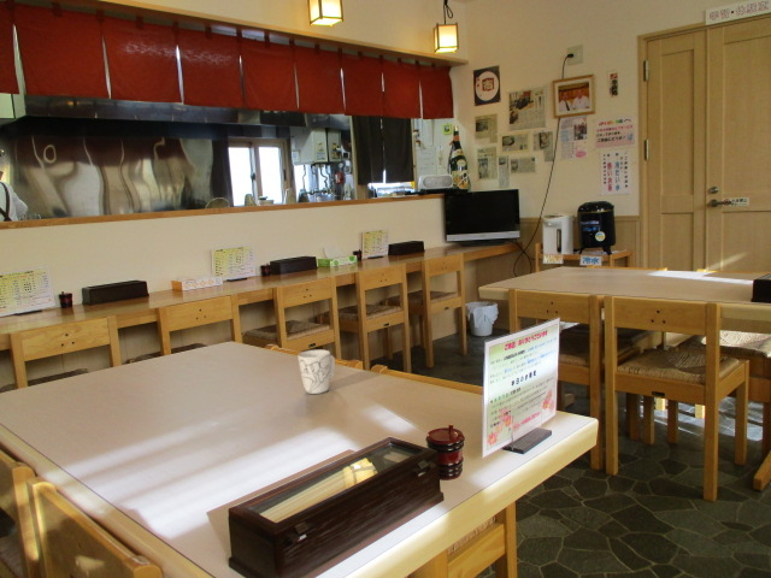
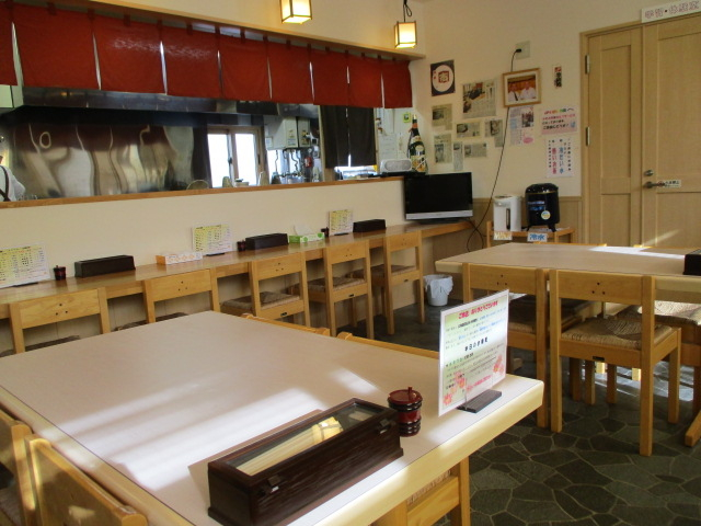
- mug (319, 370)
